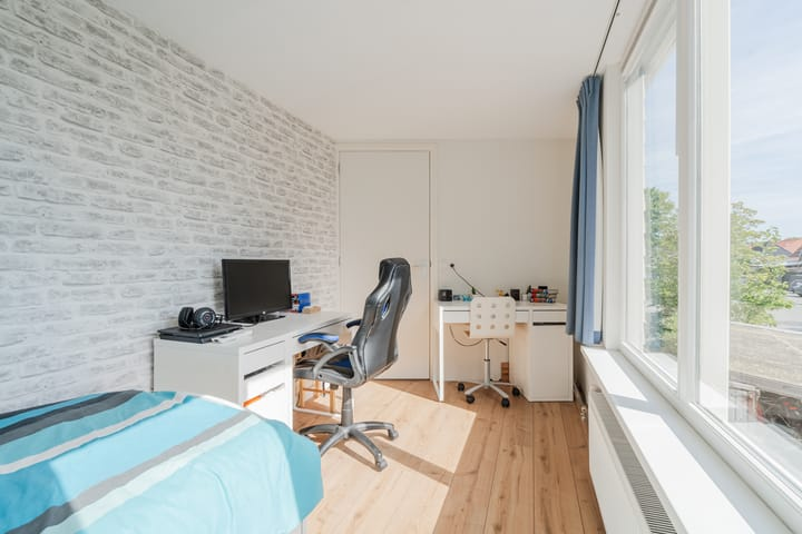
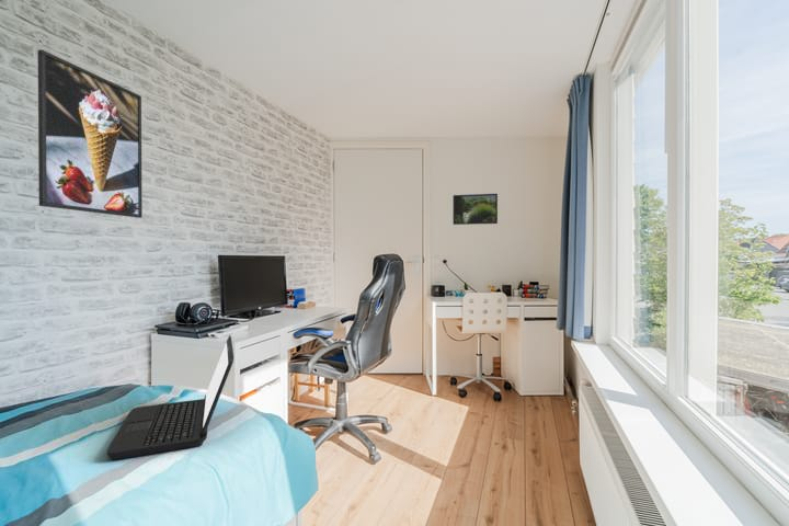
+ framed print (95, 144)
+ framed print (474, 208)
+ laptop (182, 401)
